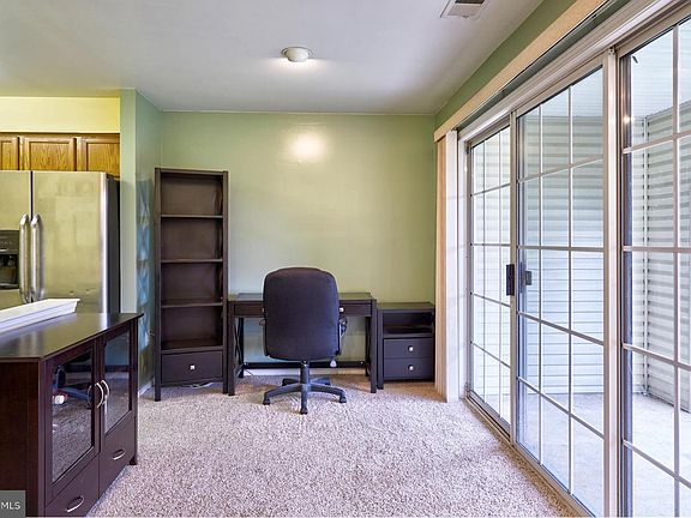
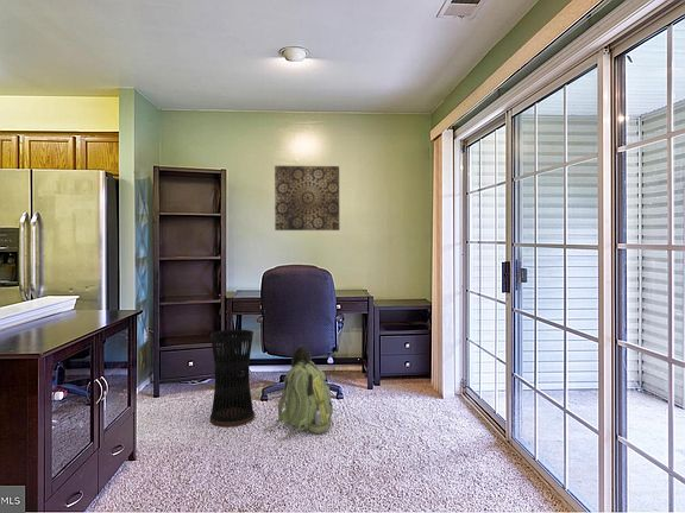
+ umbrella stand (232, 375)
+ wall art (307, 197)
+ backpack (300, 386)
